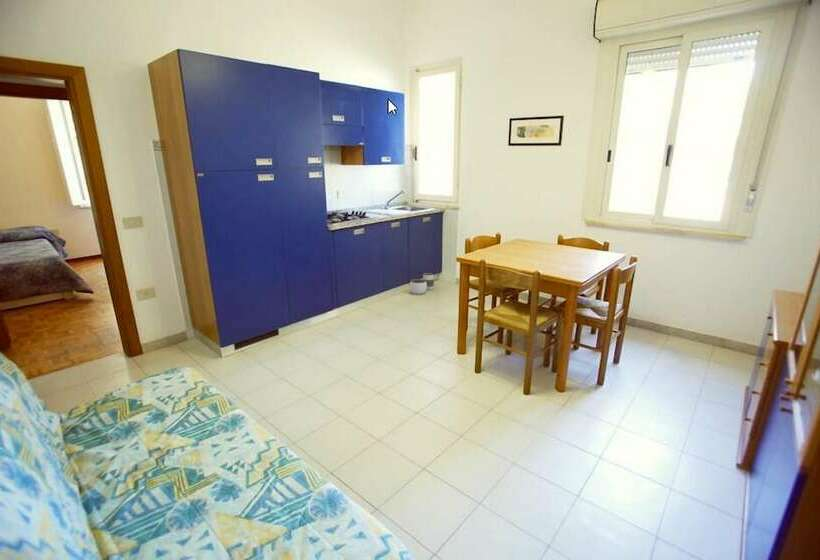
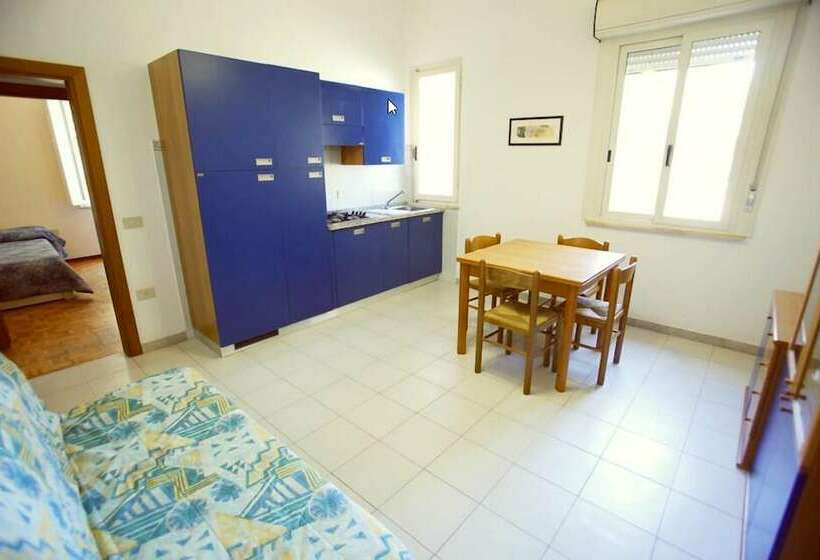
- waste basket (422, 282)
